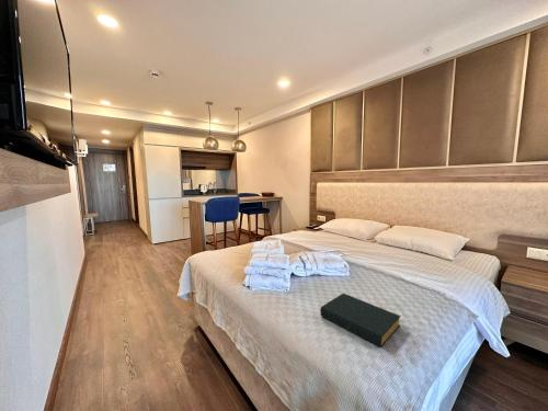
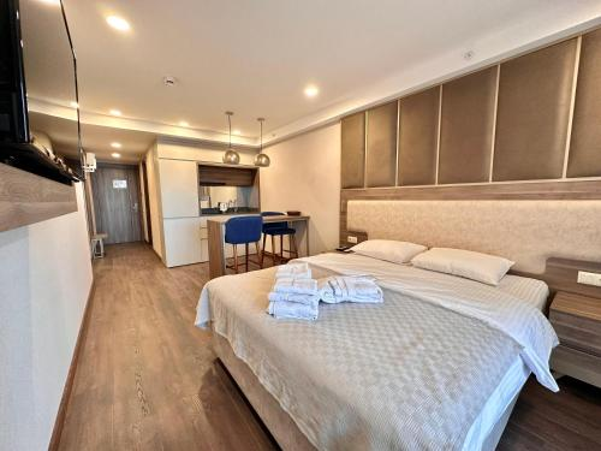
- hardback book (358, 316)
